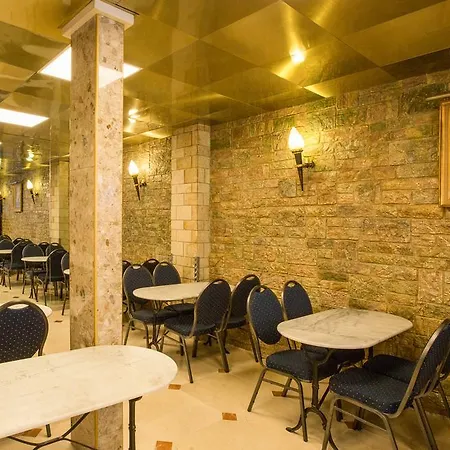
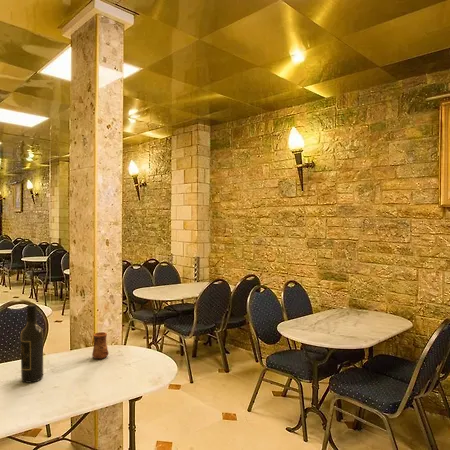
+ cup (100, 345)
+ wine bottle (32, 342)
